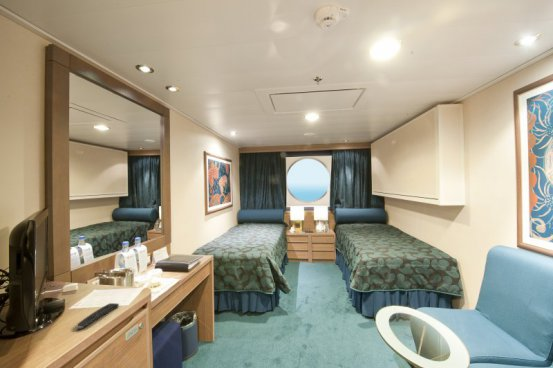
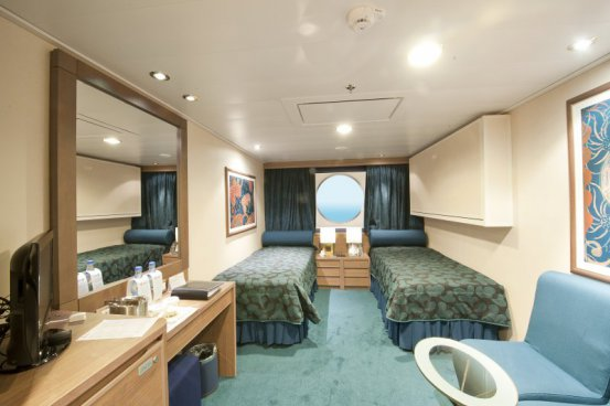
- remote control (98, 314)
